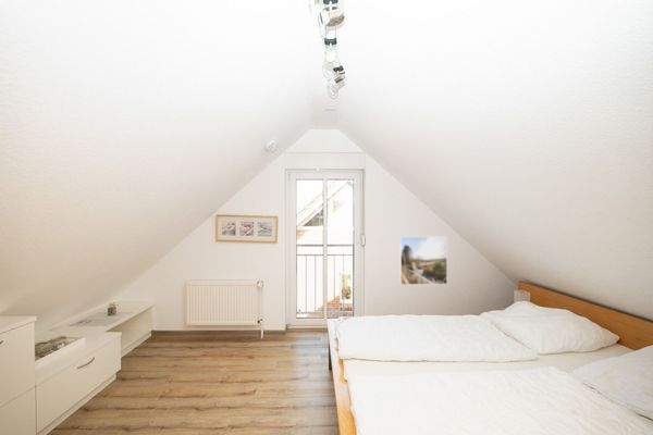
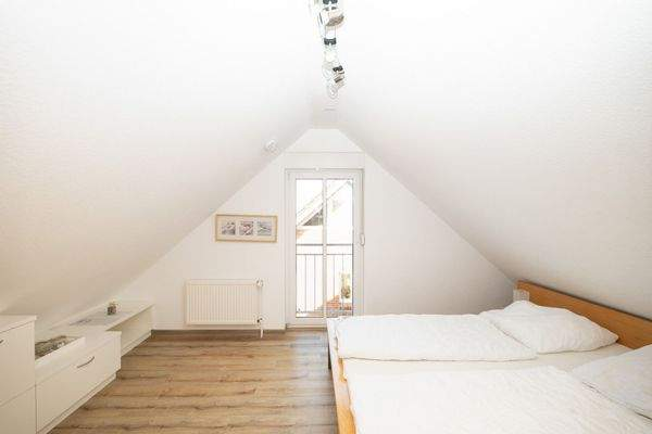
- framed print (423, 260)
